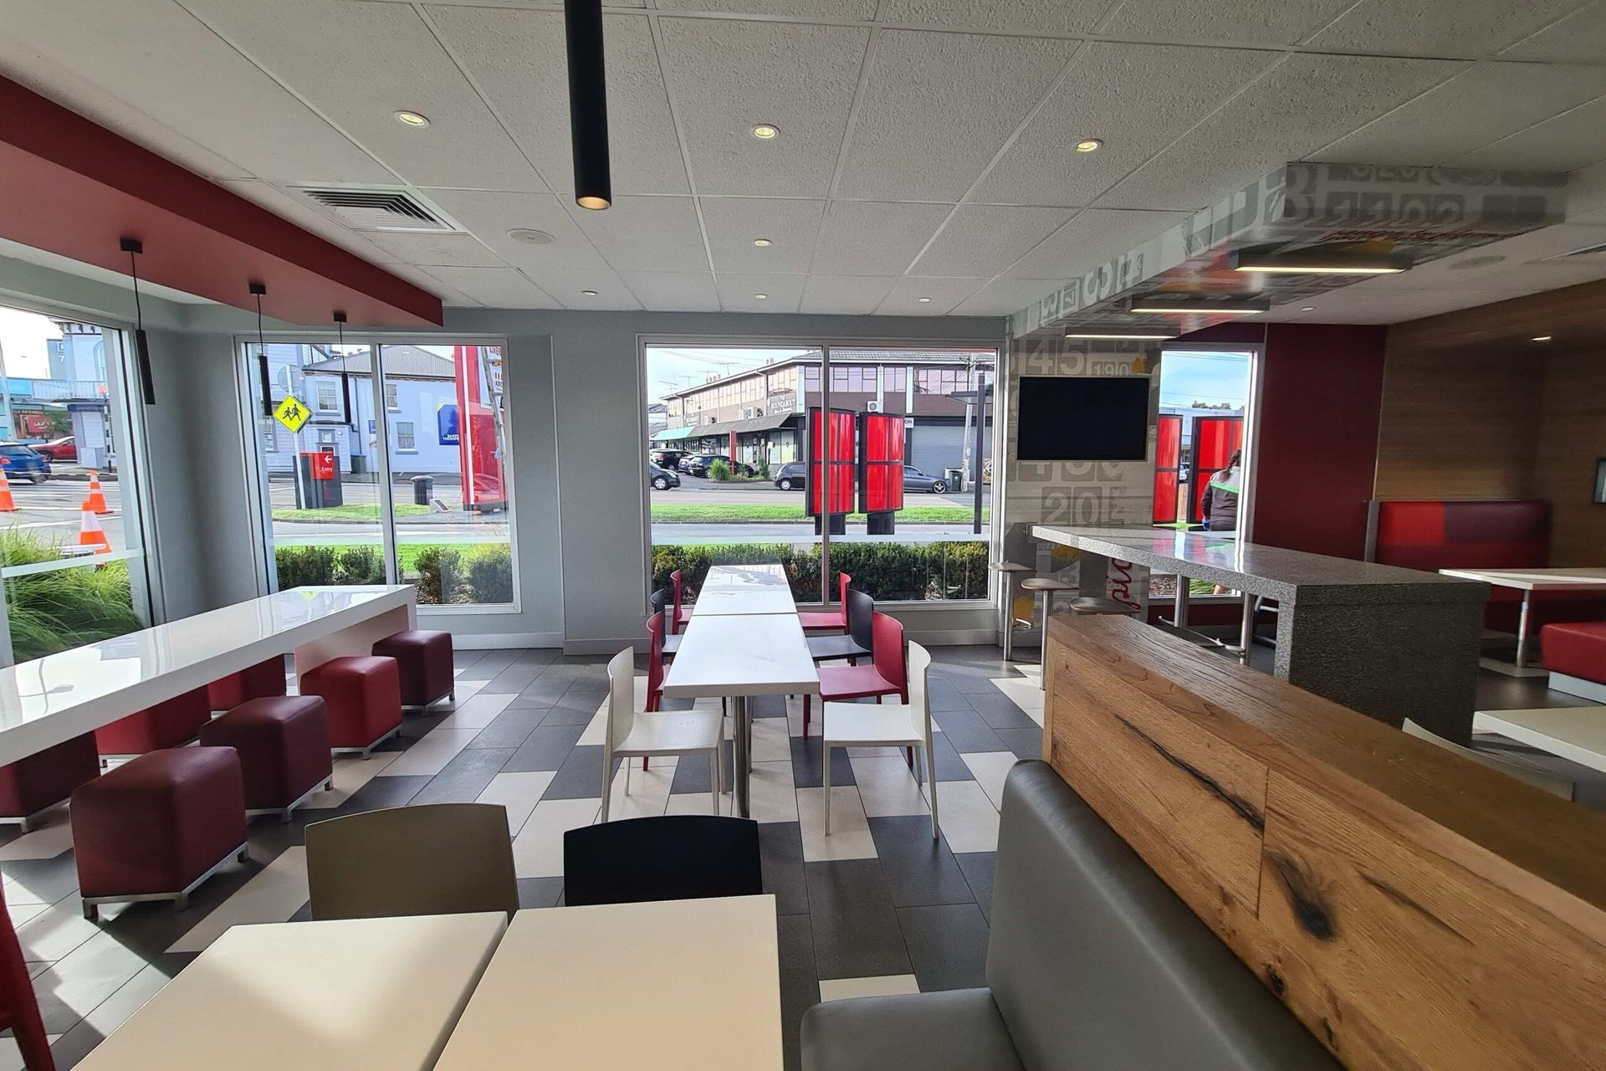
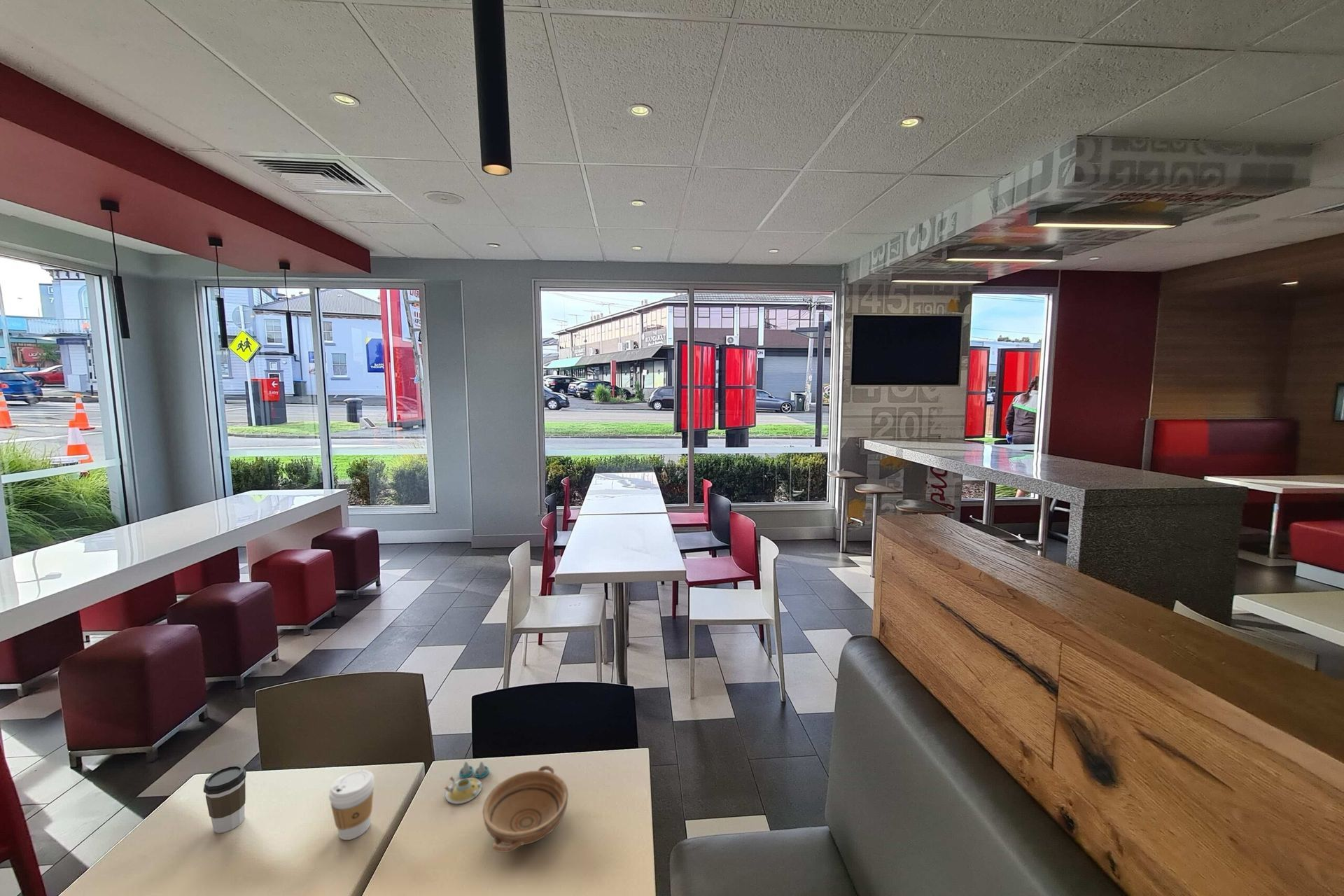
+ coffee cup (227, 799)
+ salt and pepper shaker set (466, 779)
+ bowl (530, 806)
+ coffee cup (353, 804)
